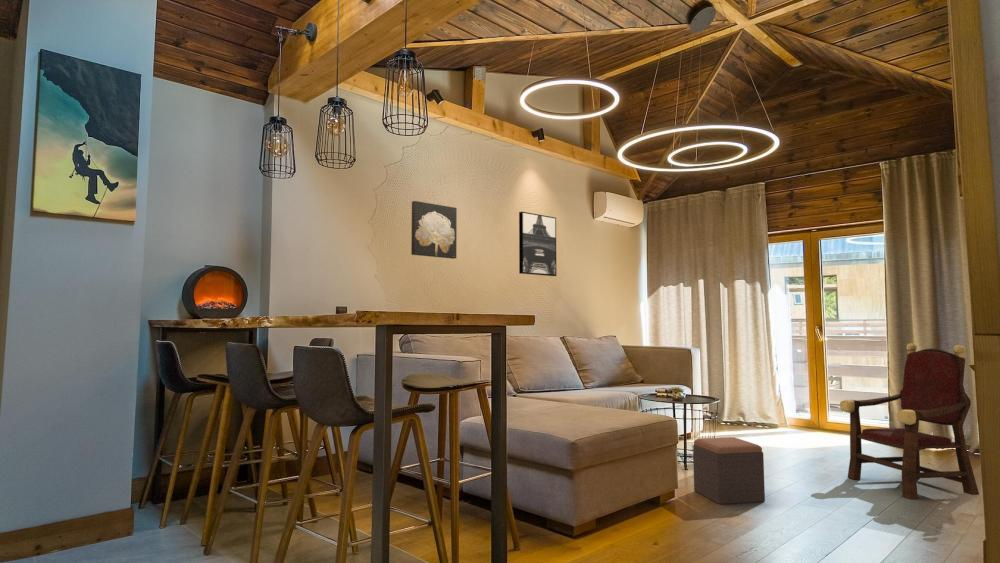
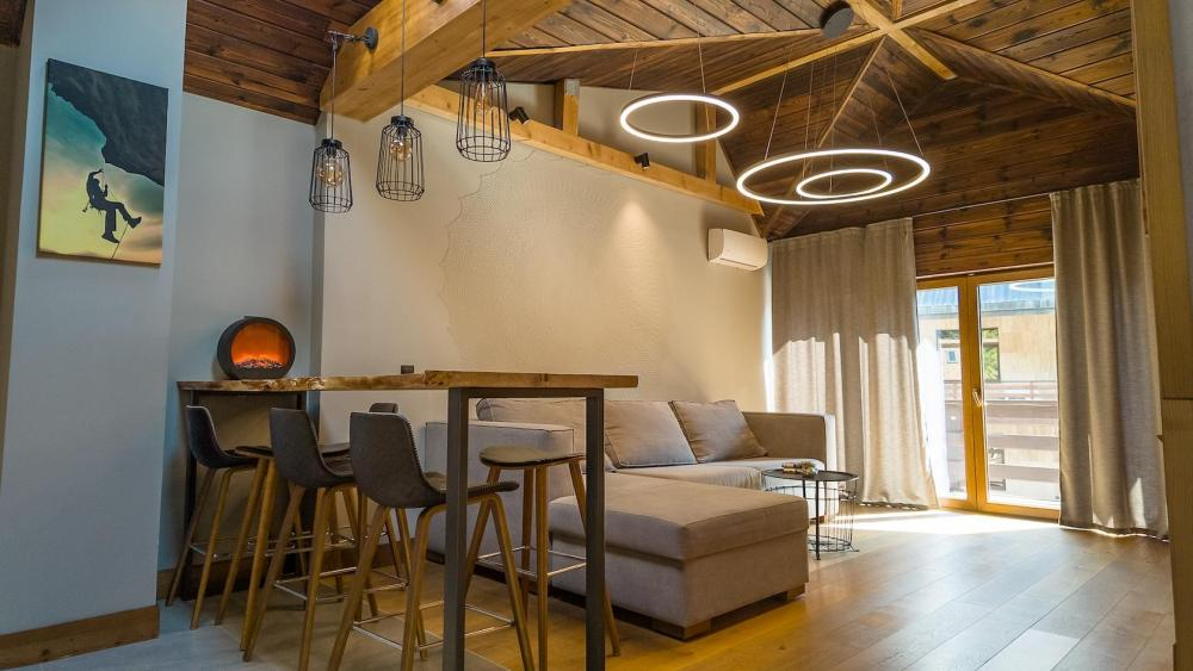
- armchair (906, 414)
- footstool (727, 468)
- wall art (434, 230)
- wall art (538, 244)
